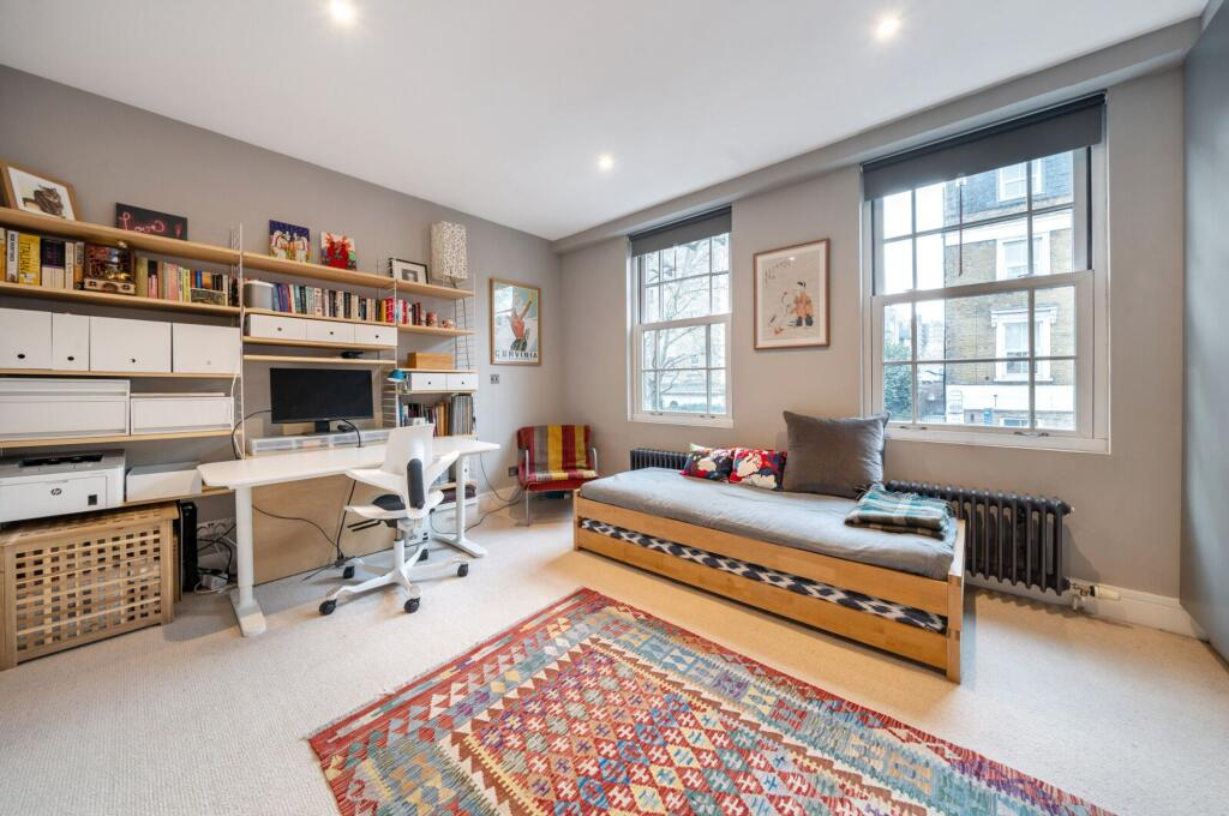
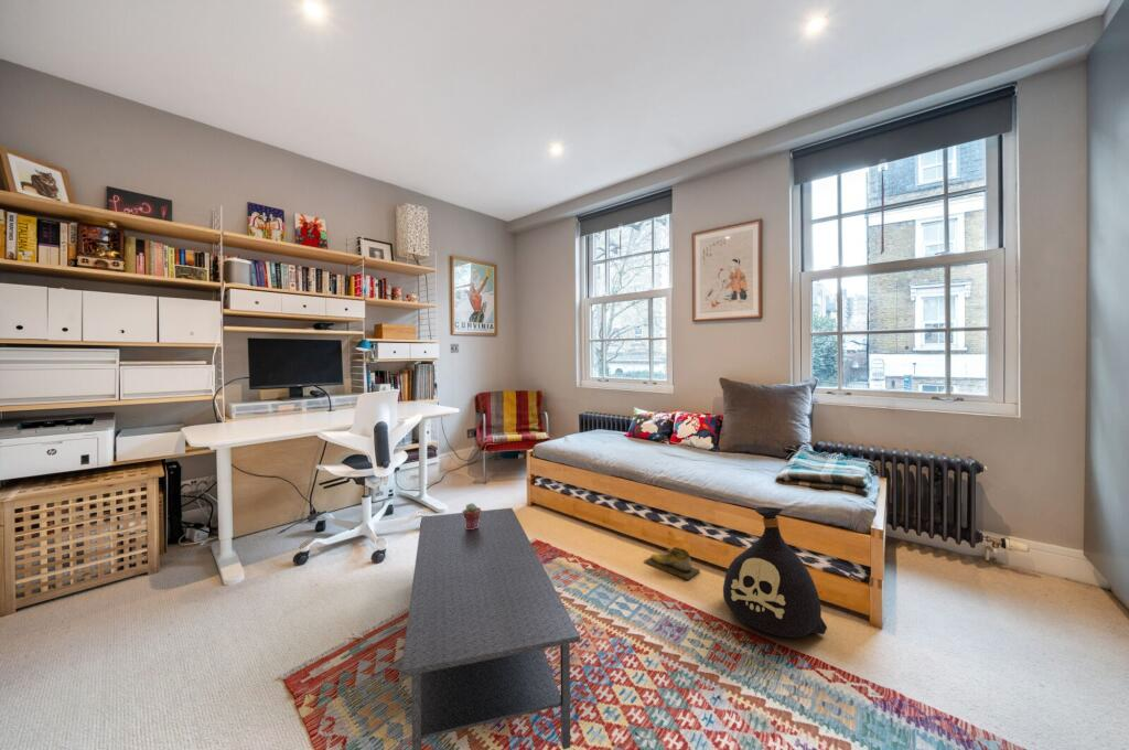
+ bag (770, 562)
+ coffee table (477, 599)
+ potted succulent (471, 514)
+ shoe (670, 556)
